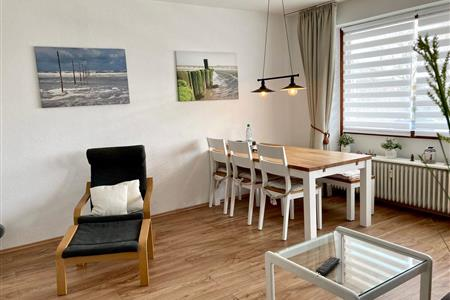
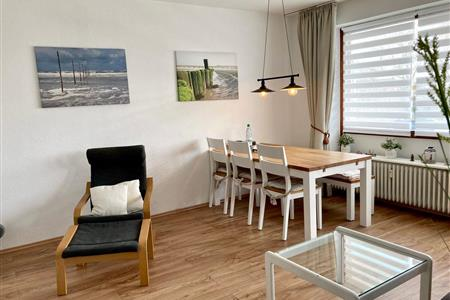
- remote control (328, 265)
